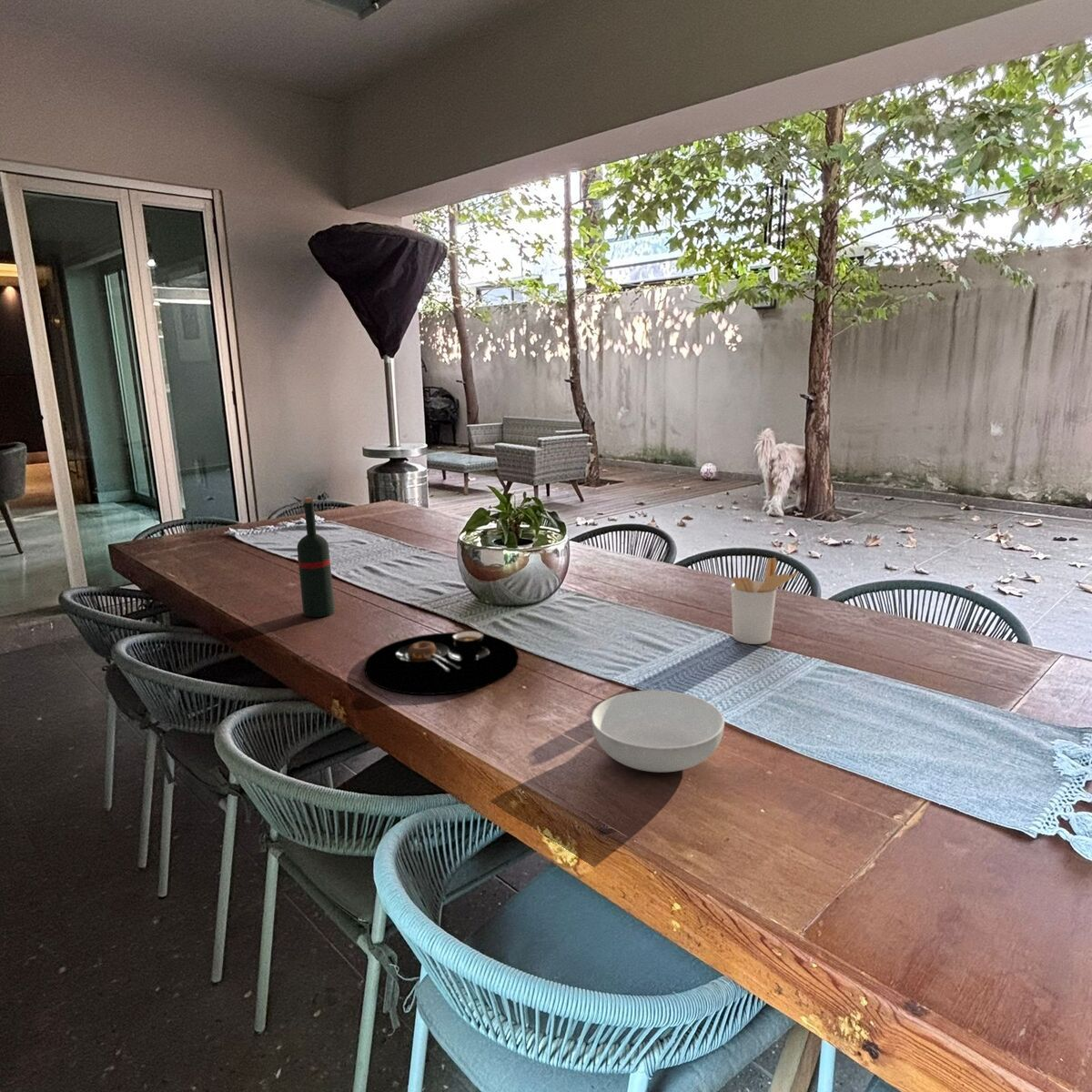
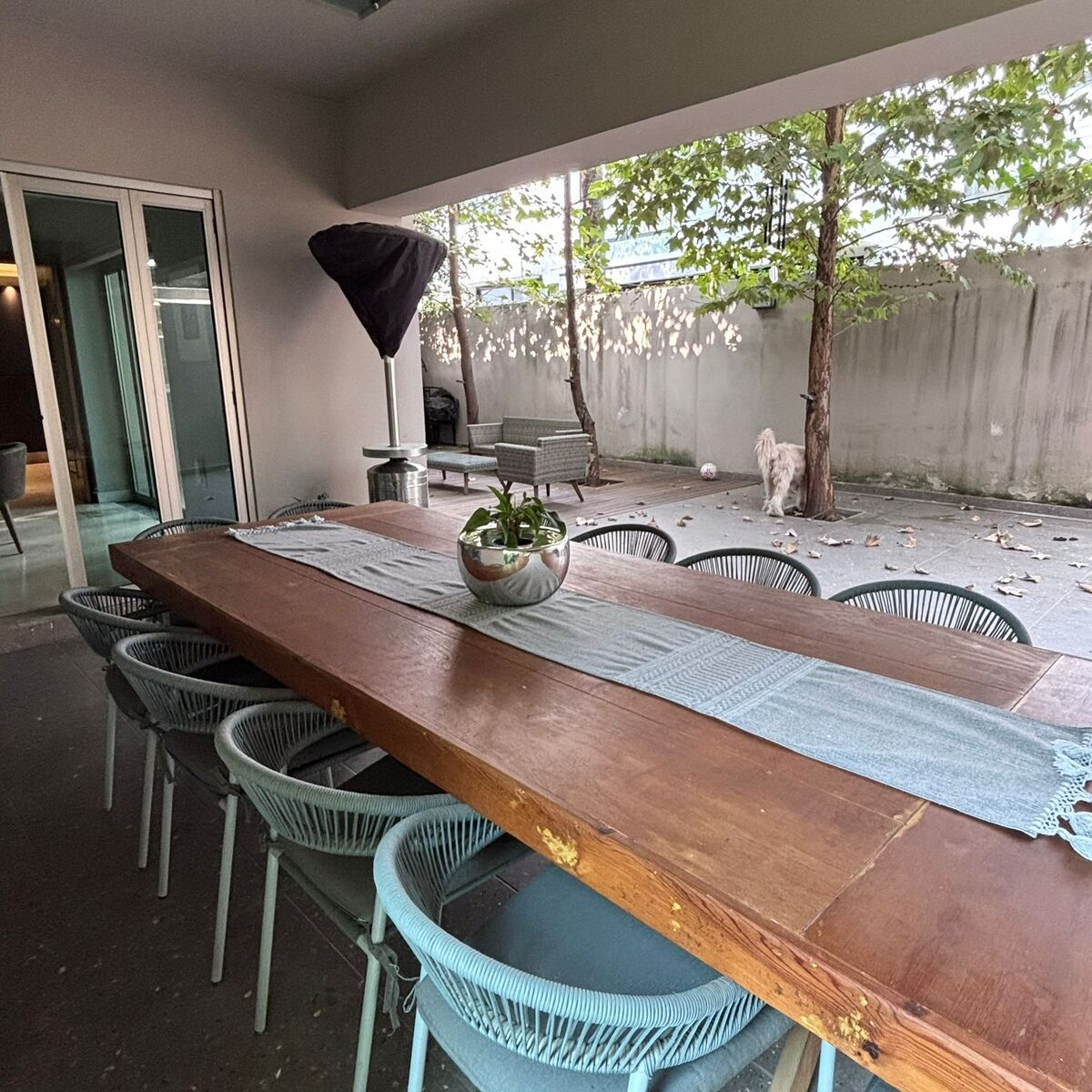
- placemat (441, 649)
- serving bowl (656, 735)
- utensil holder (762, 602)
- wine bottle (311, 555)
